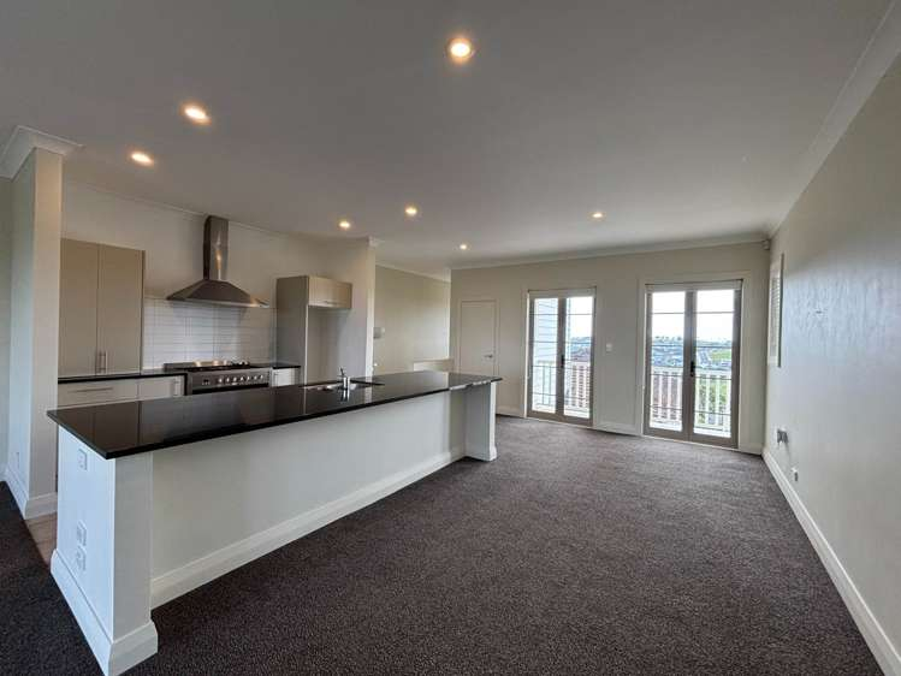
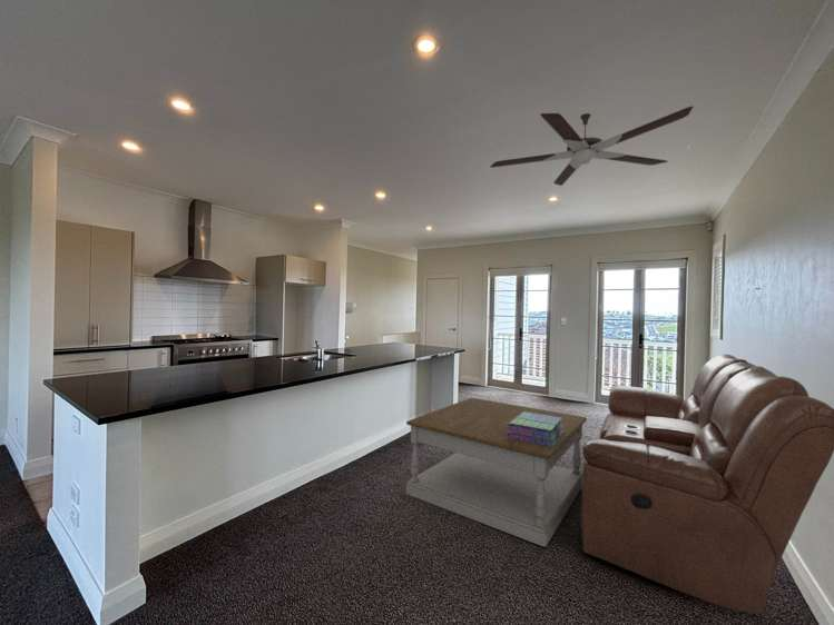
+ ceiling fan (576, 141)
+ coffee table (499, 454)
+ stack of books (536, 426)
+ sofa (675, 433)
